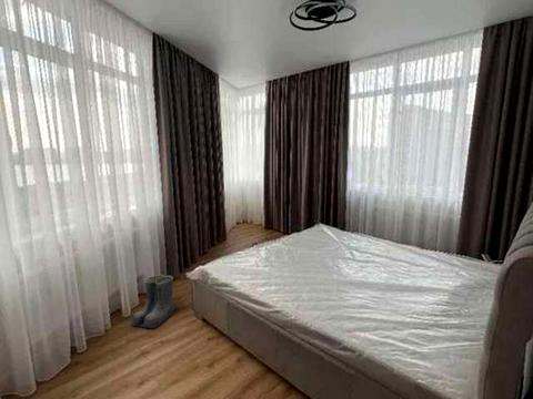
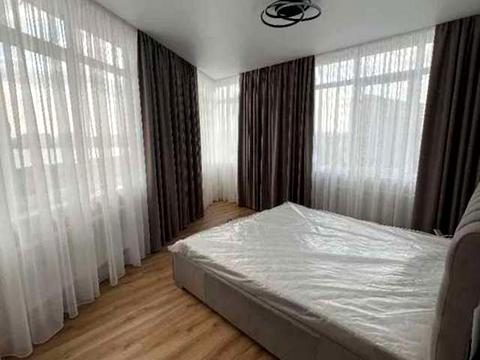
- boots (153, 299)
